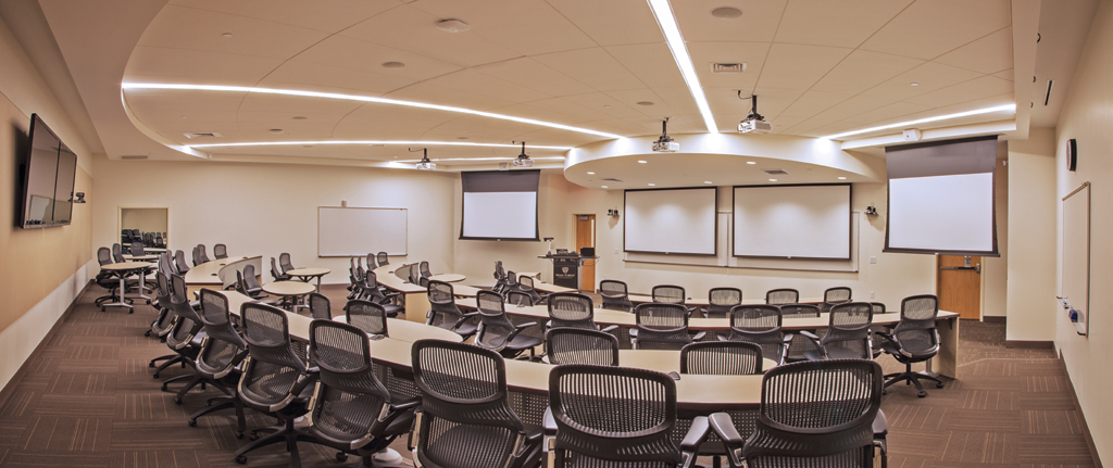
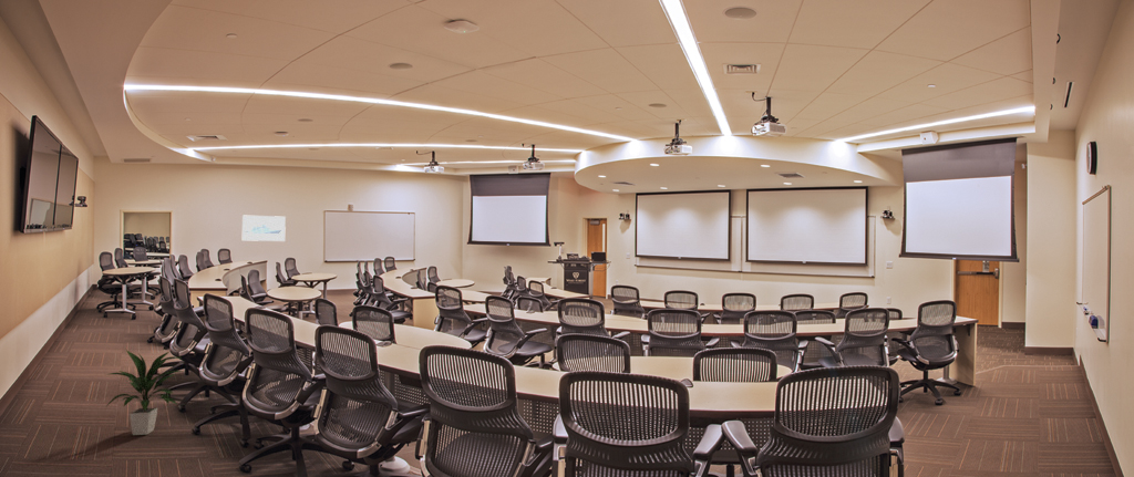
+ indoor plant (147, 390)
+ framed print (264, 228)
